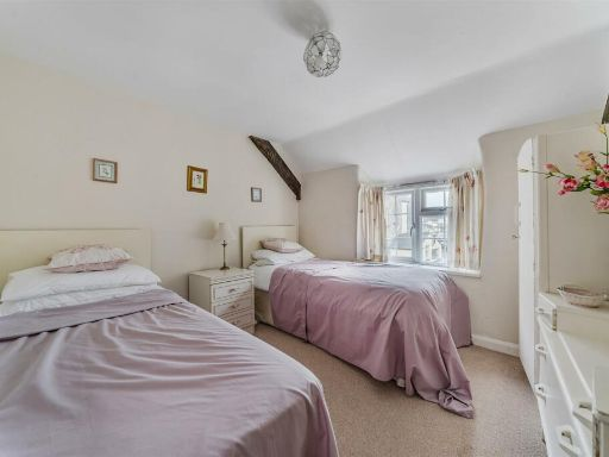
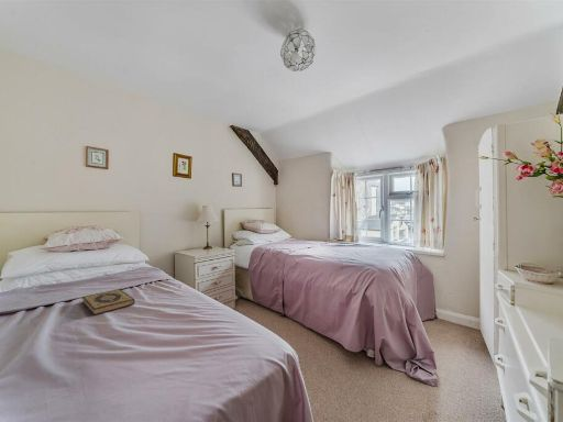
+ hardback book (108, 300)
